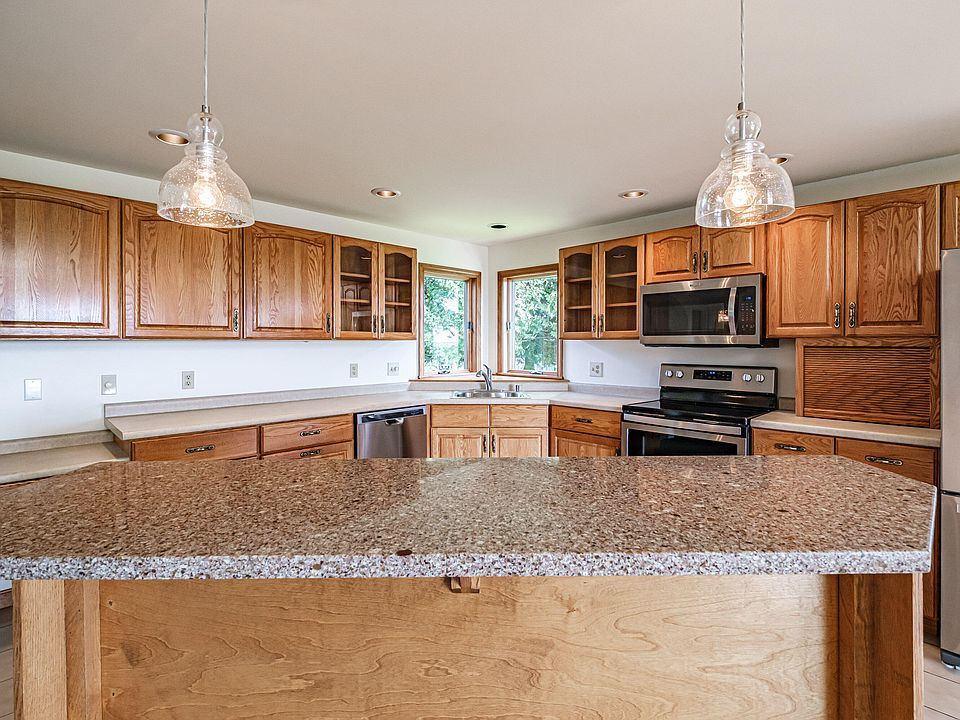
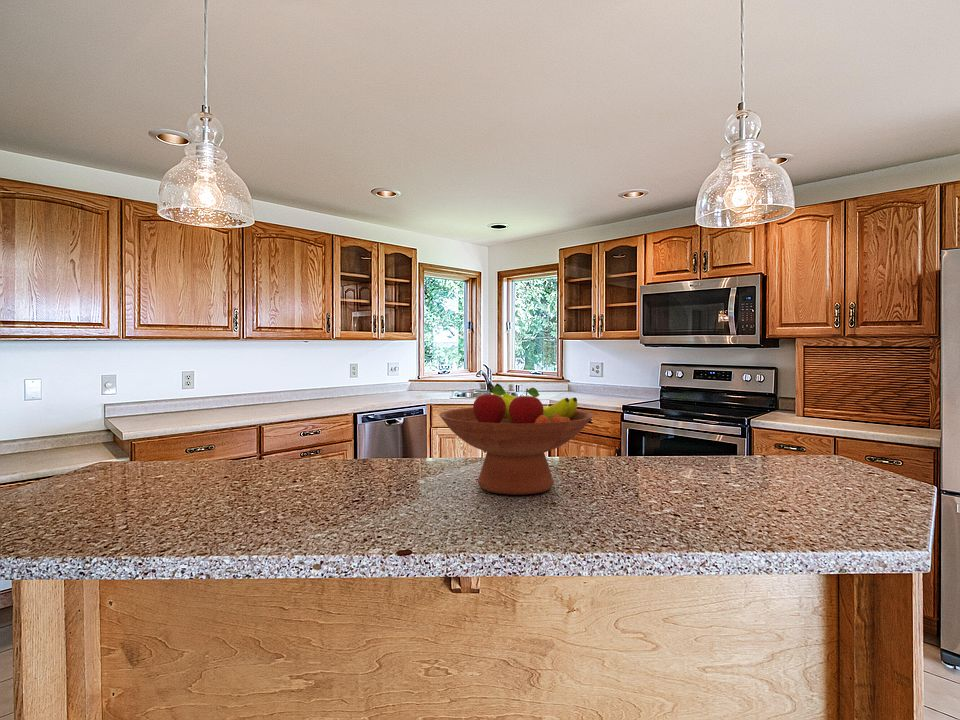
+ fruit bowl (515, 435)
